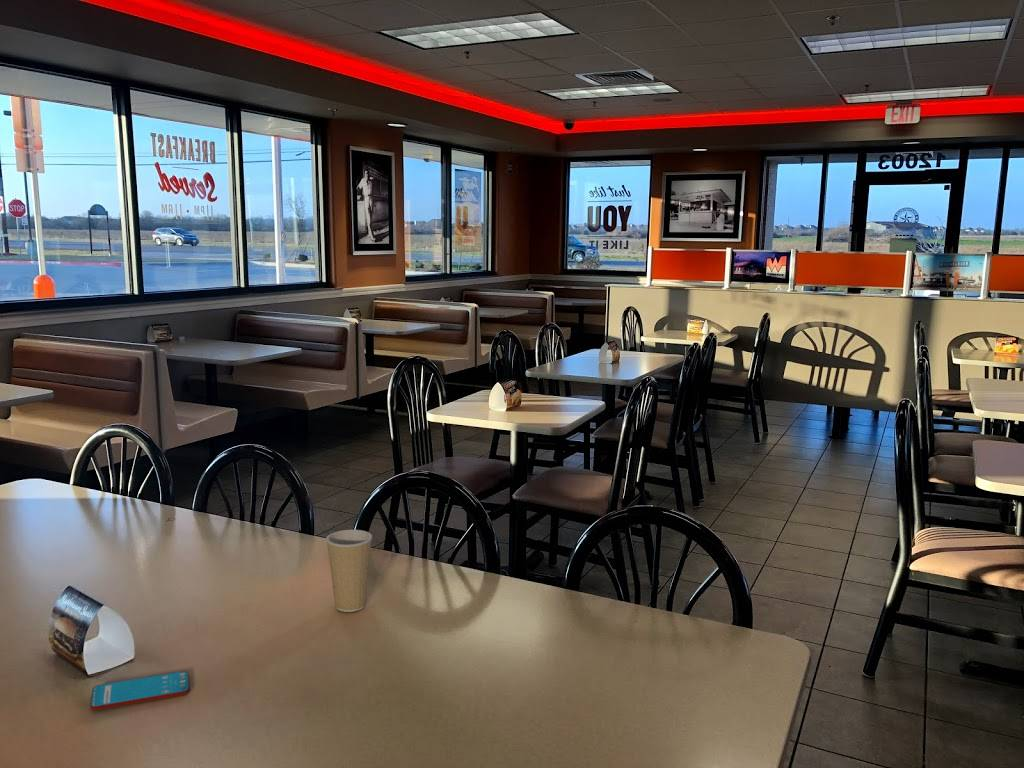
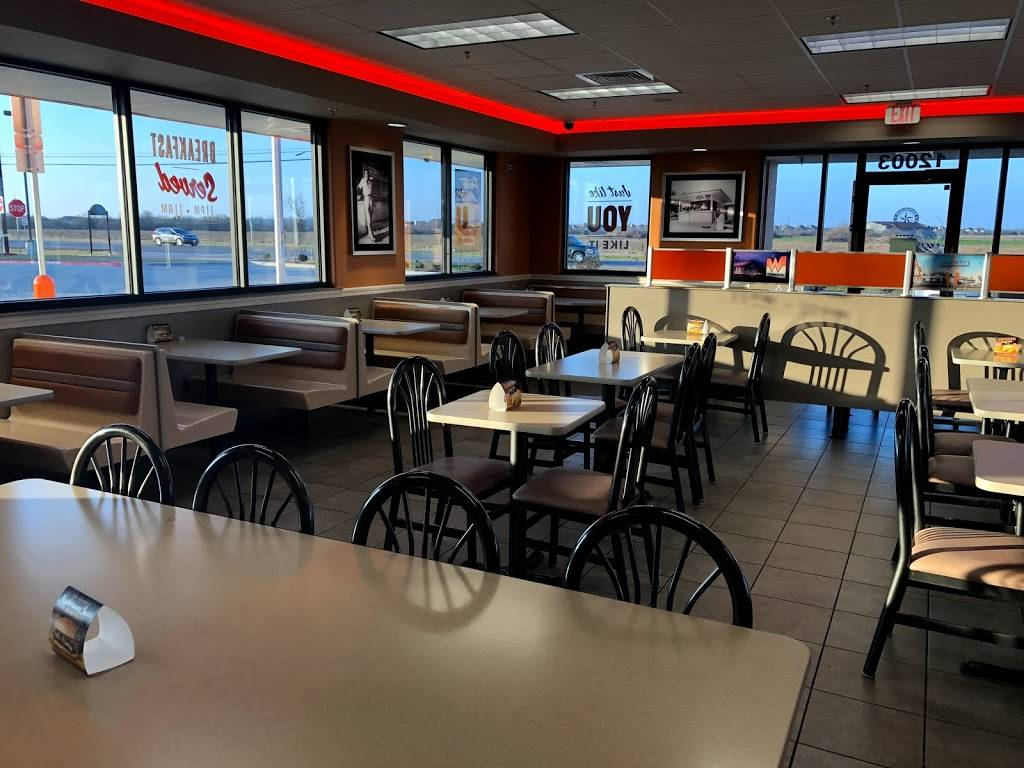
- paper cup (349, 571)
- smartphone (141, 689)
